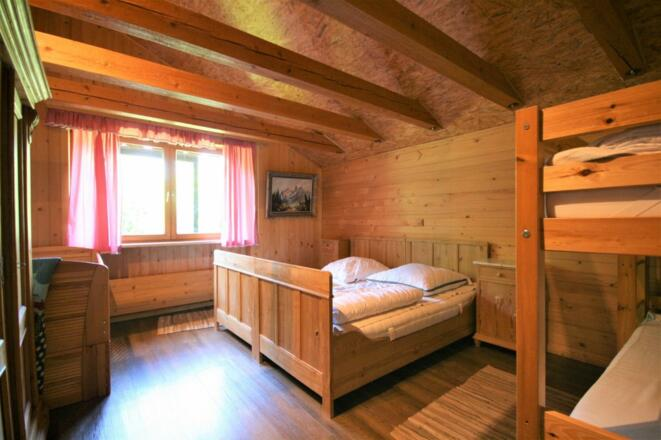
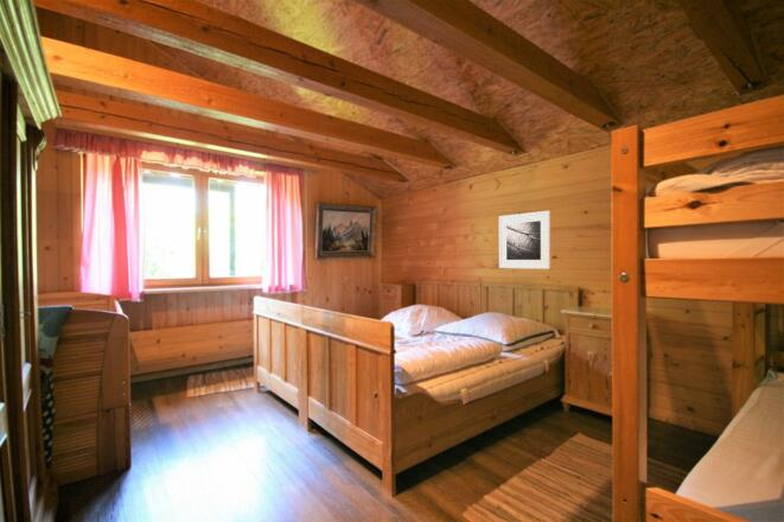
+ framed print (523, 241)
